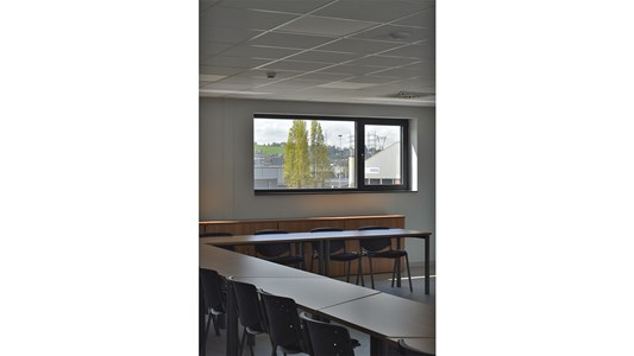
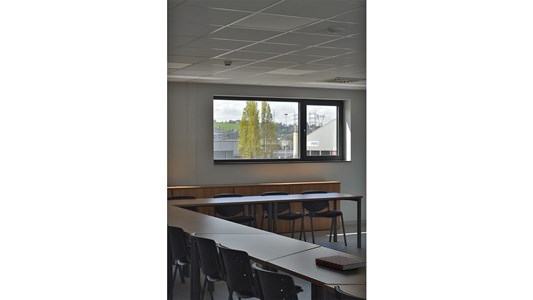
+ notebook (340, 262)
